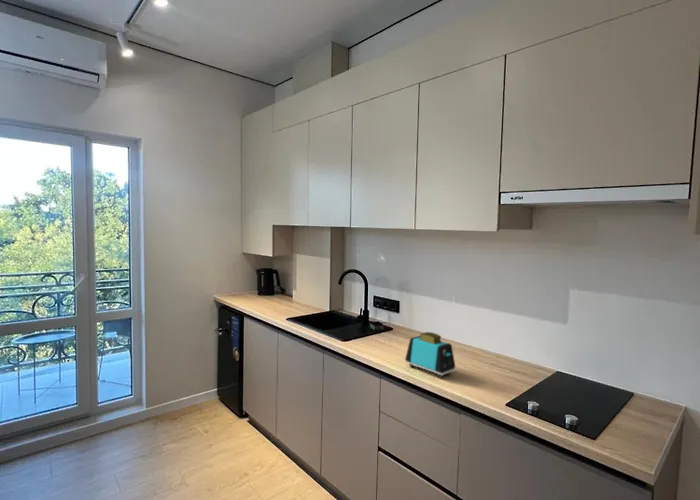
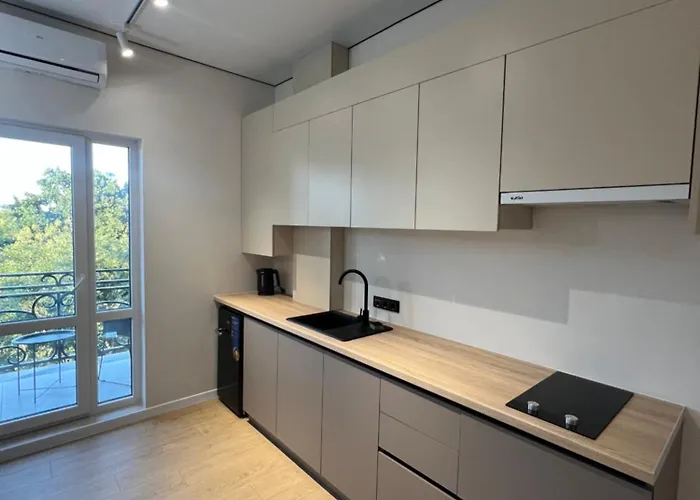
- toaster (430, 352)
